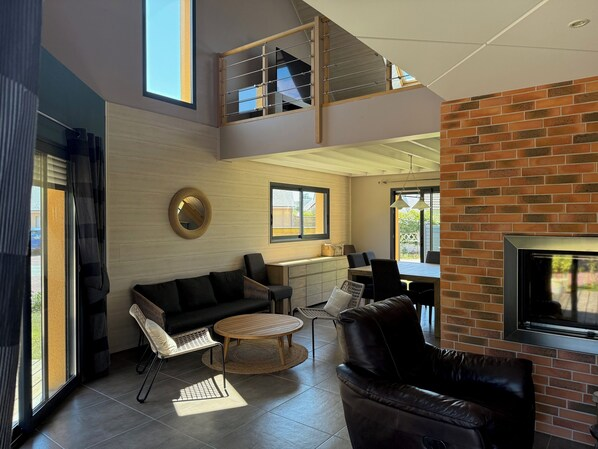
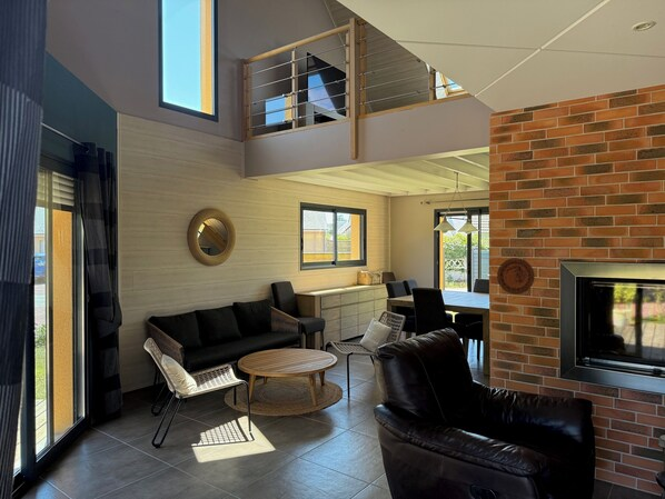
+ decorative plate (515, 276)
